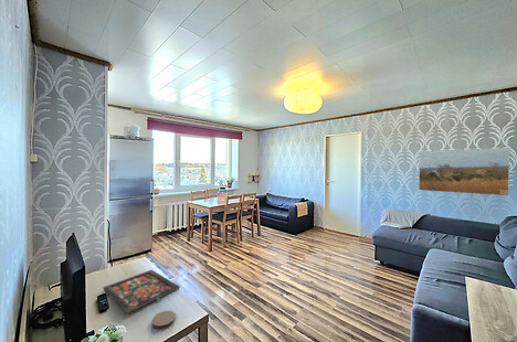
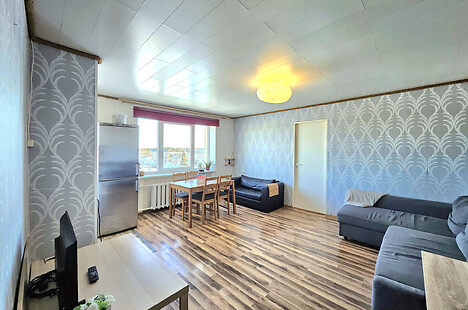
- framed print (458, 171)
- board game (141, 288)
- coaster (163, 319)
